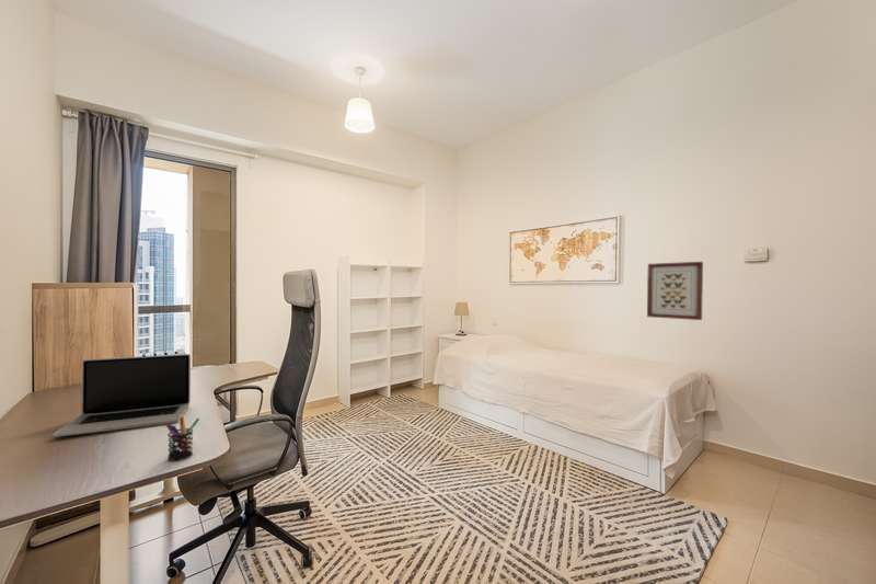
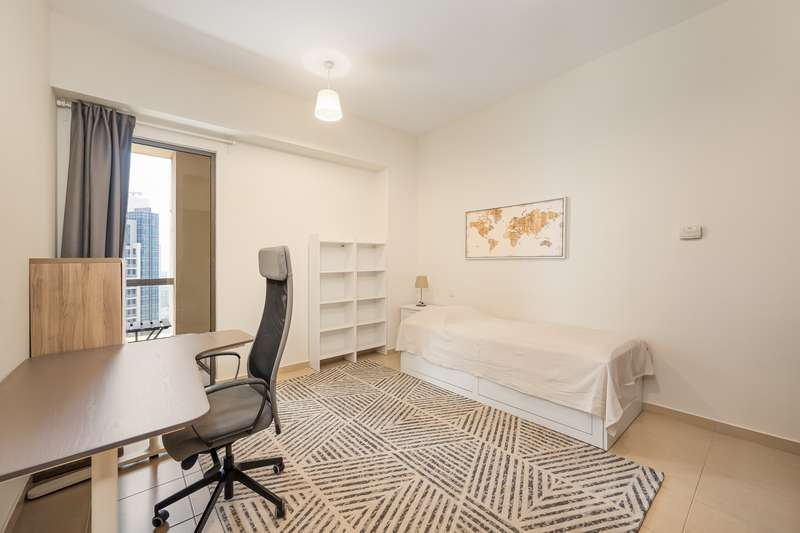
- pen holder (183, 435)
- wall art (673, 290)
- laptop (129, 390)
